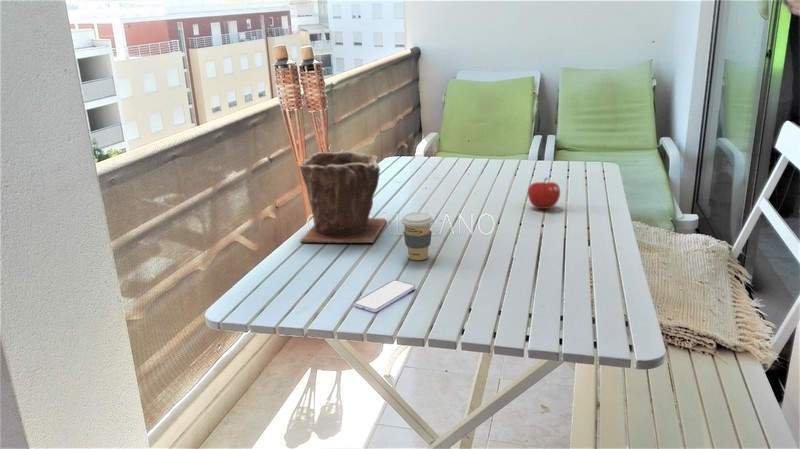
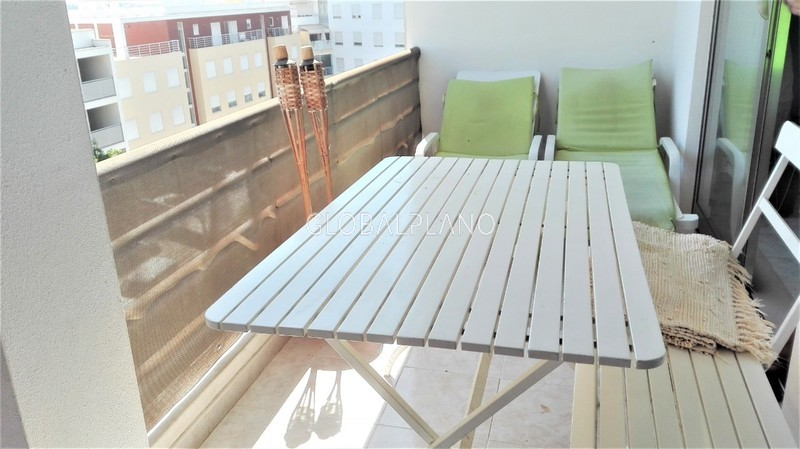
- plant pot (342, 194)
- coffee cup (417, 236)
- smartphone (385, 295)
- fruit (543, 192)
